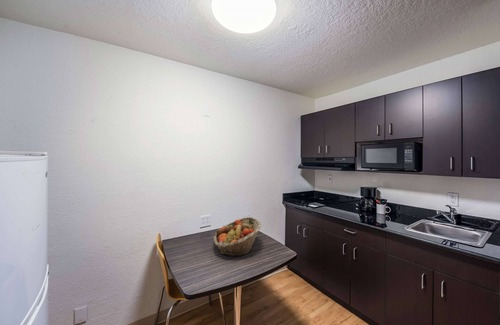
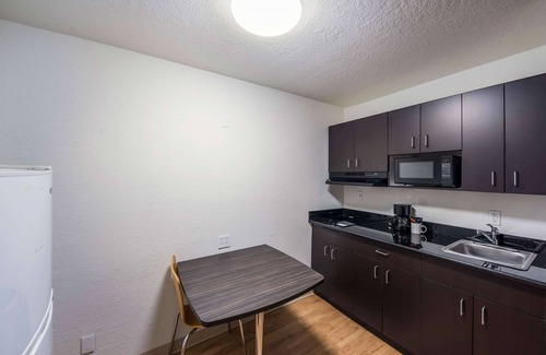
- fruit basket (237, 234)
